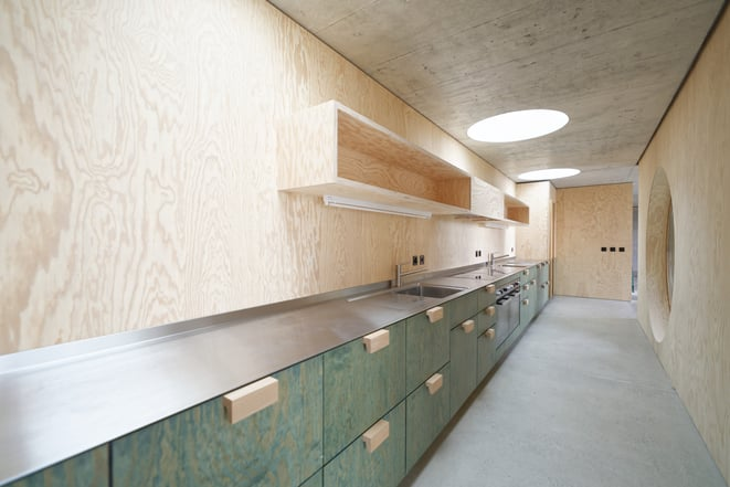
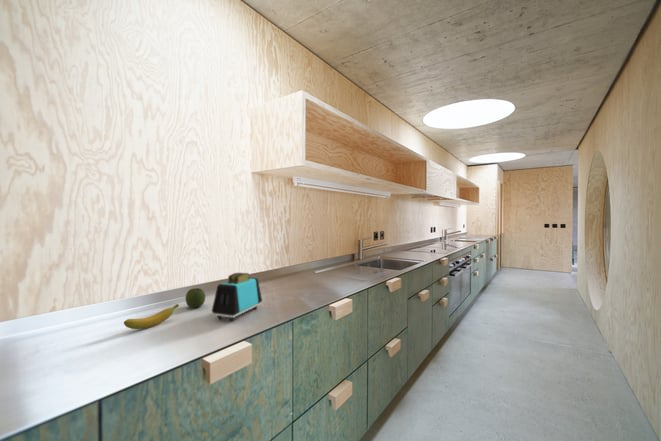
+ toaster (238, 293)
+ apple (195, 297)
+ banana (152, 317)
